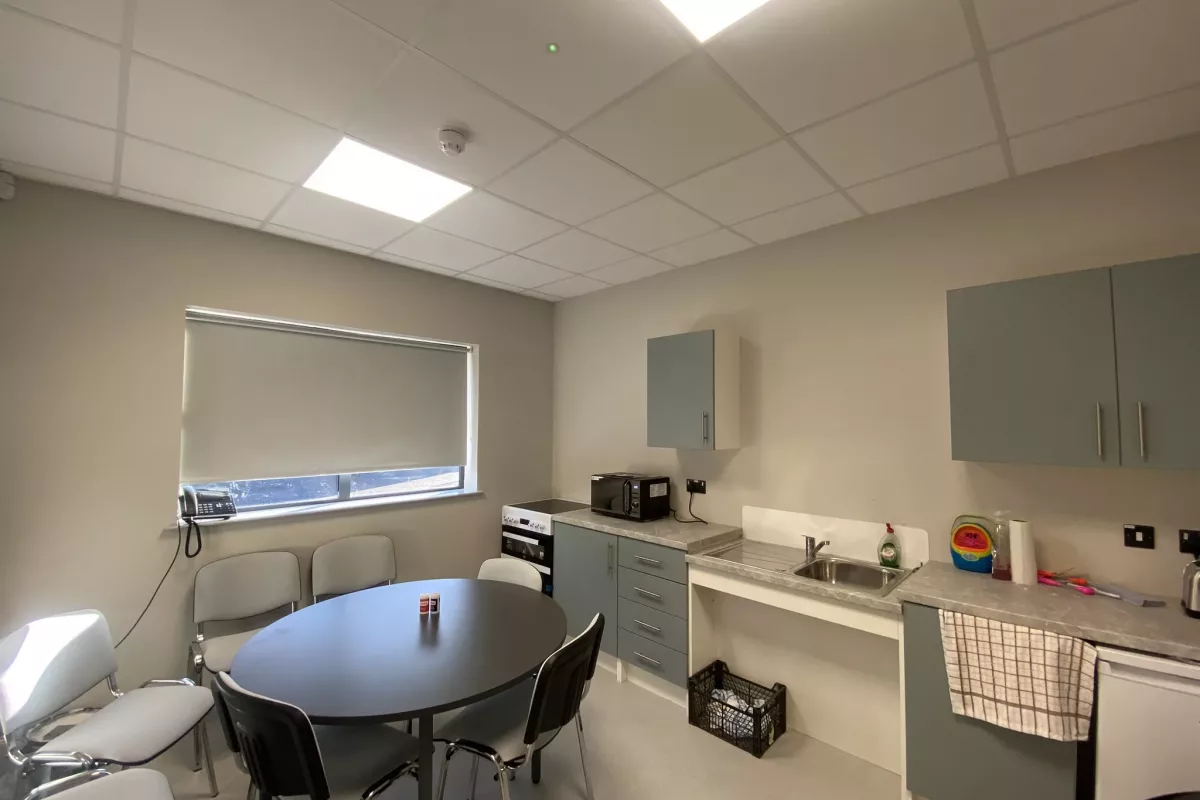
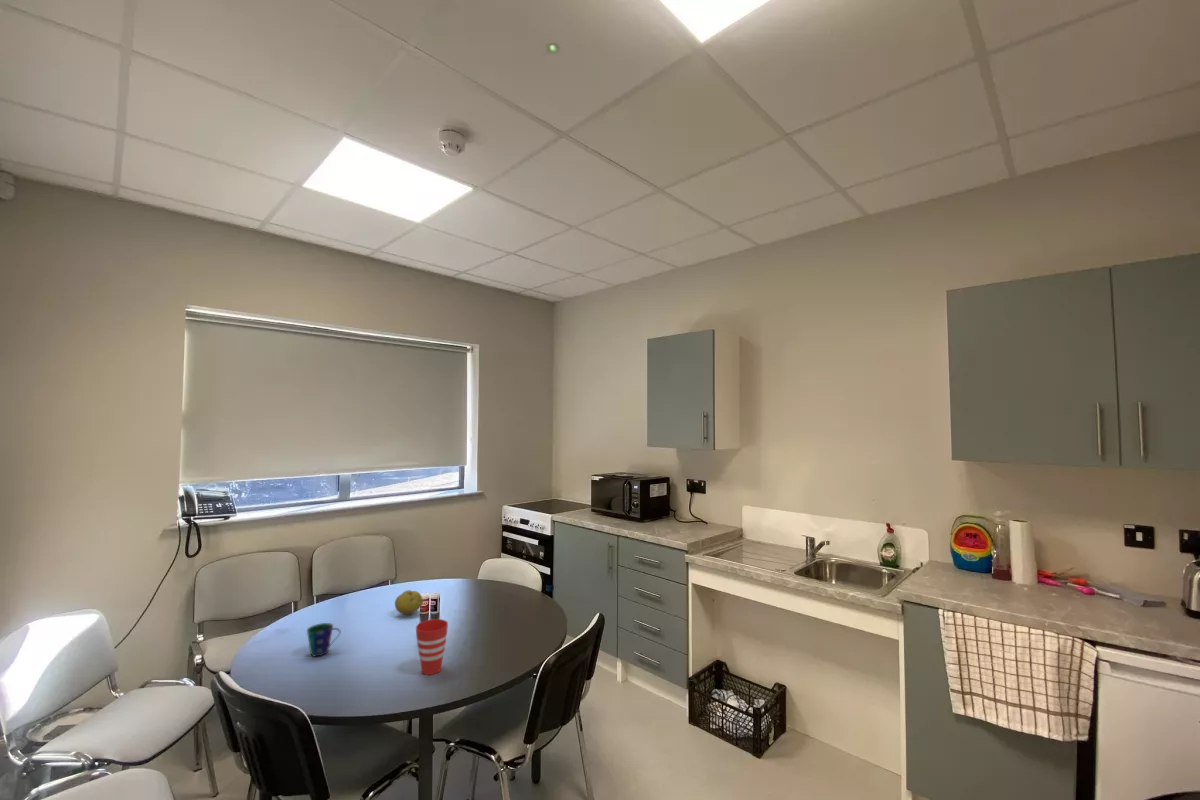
+ cup (431, 647)
+ fruit (408, 602)
+ cup (323, 640)
